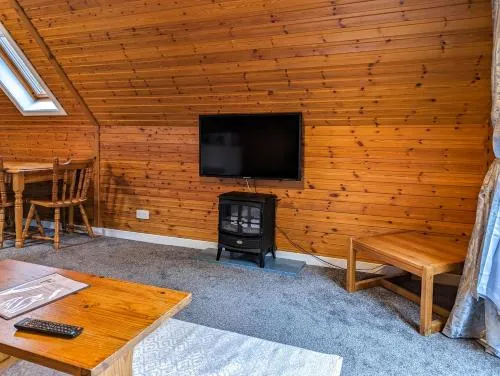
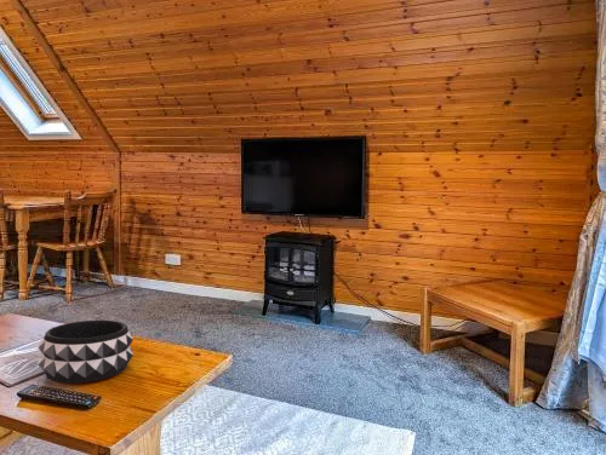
+ decorative bowl (87, 349)
